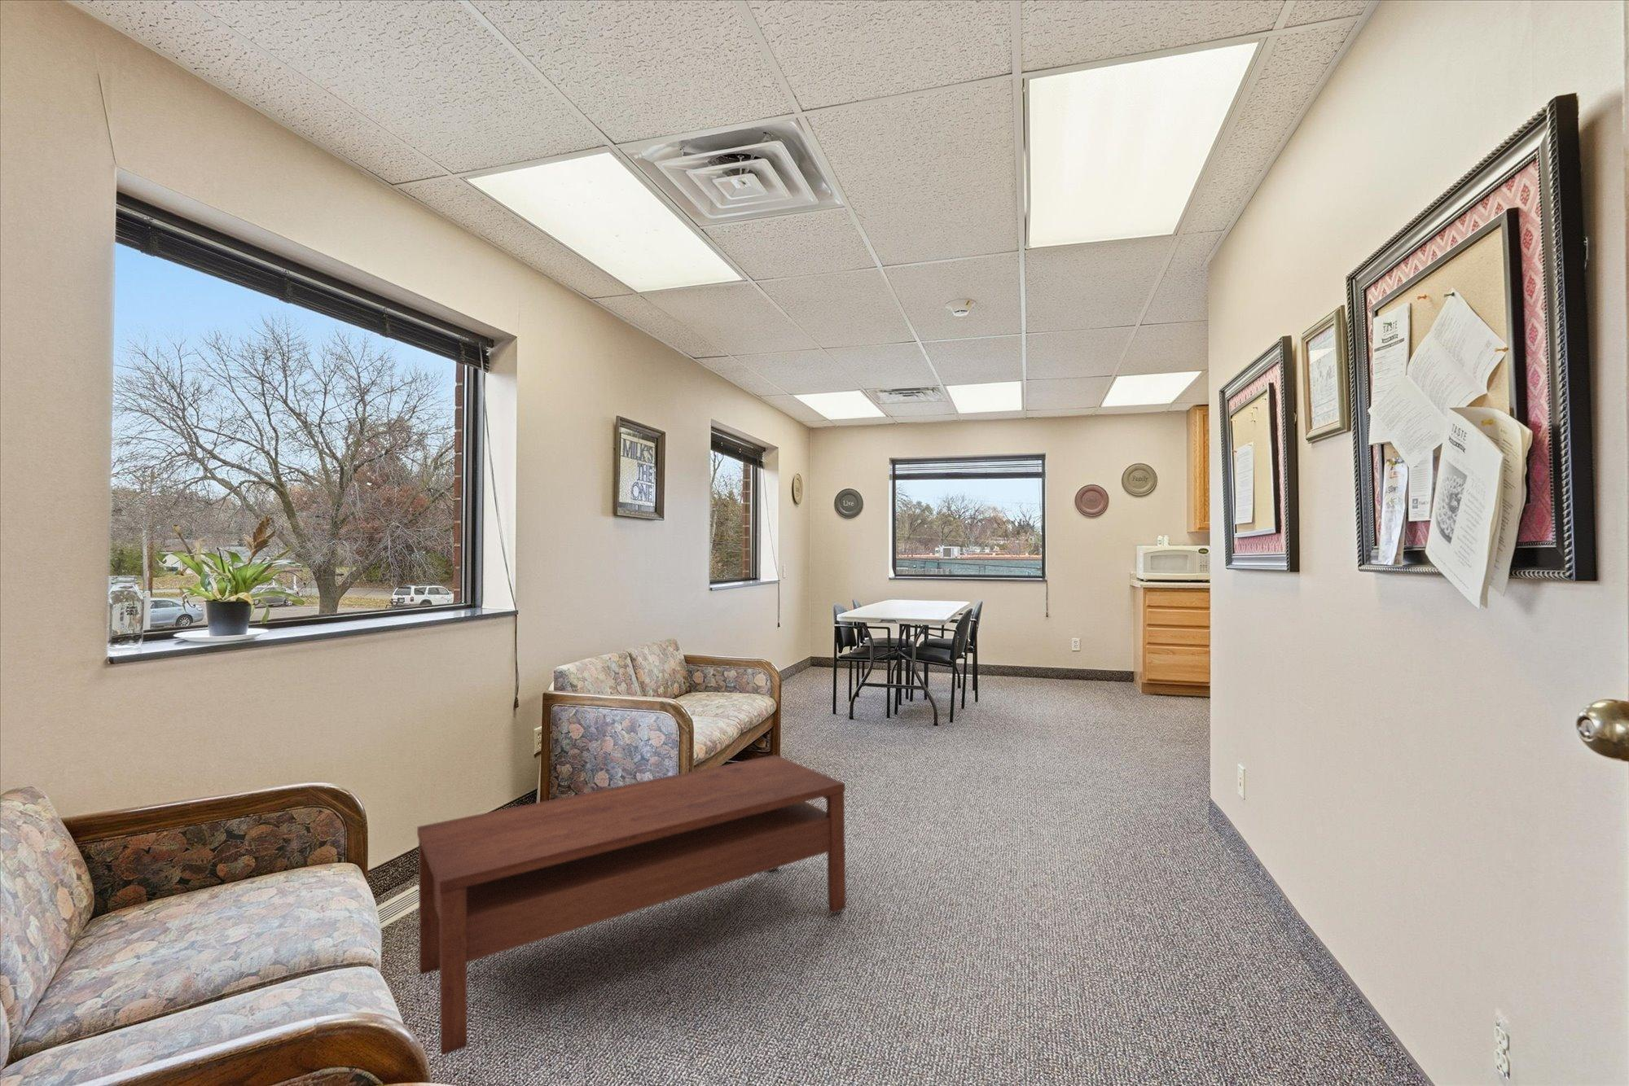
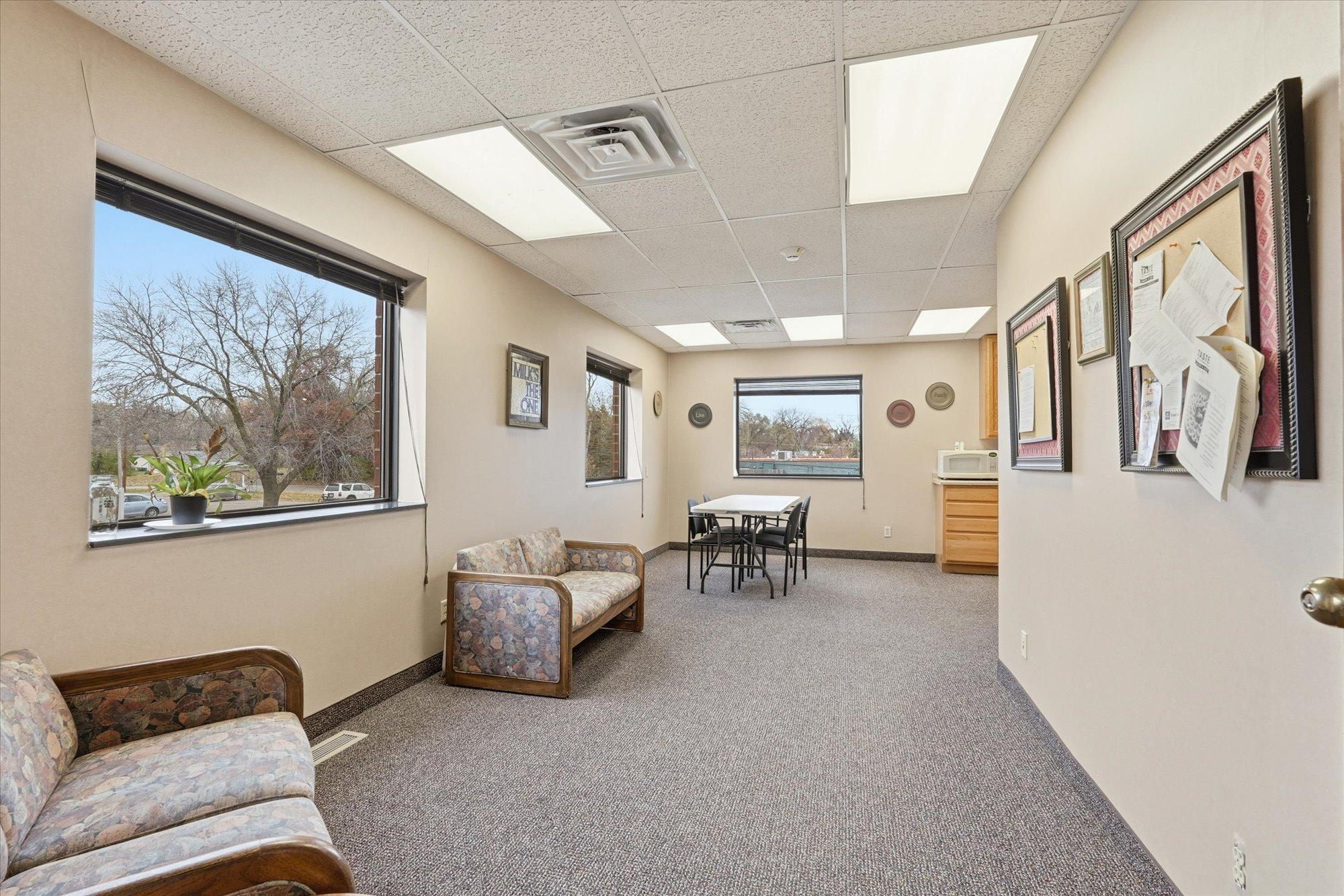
- coffee table (647, 870)
